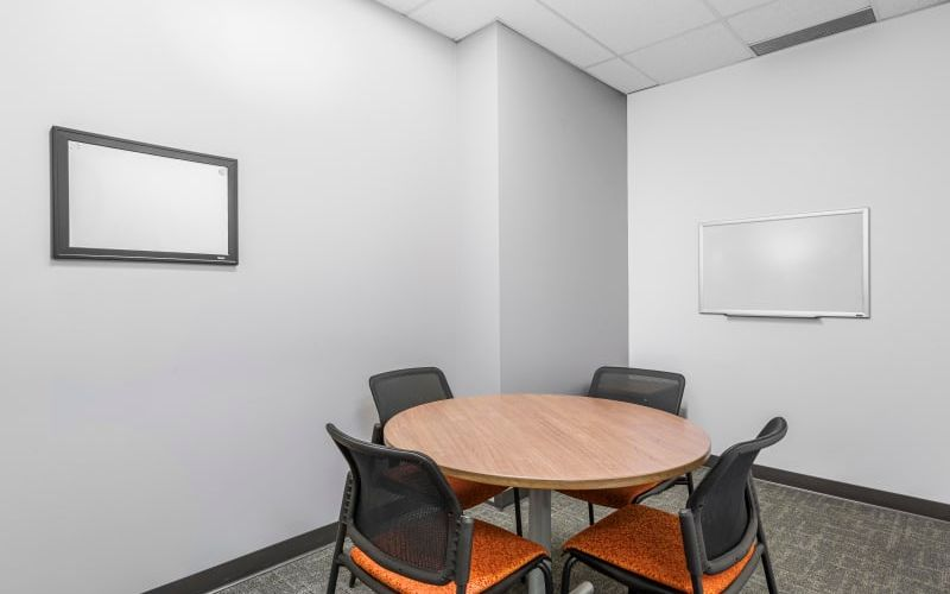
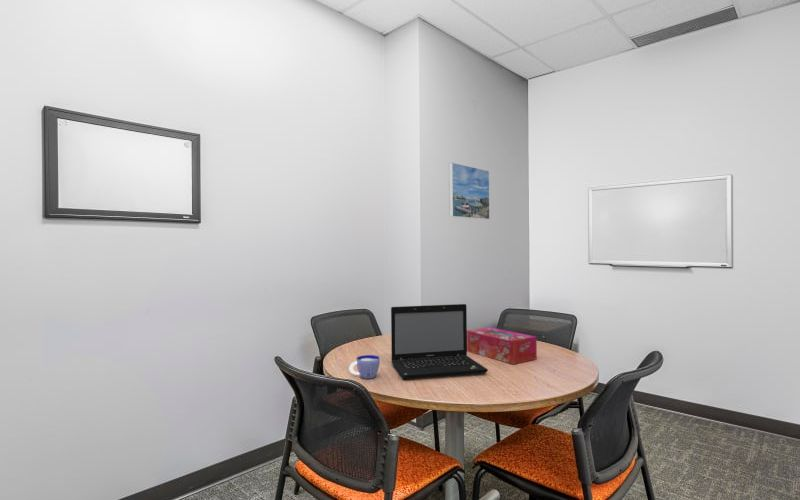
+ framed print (470, 192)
+ cup (364, 367)
+ tissue box (500, 344)
+ laptop (437, 339)
